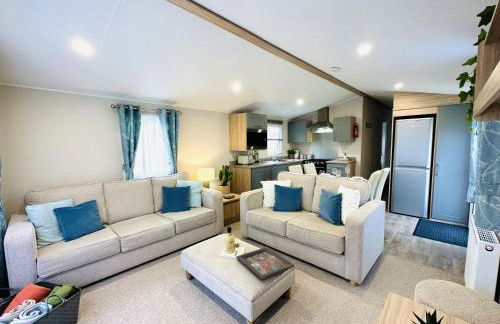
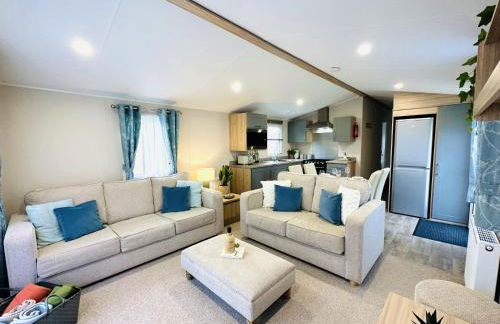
- decorative tray (264, 261)
